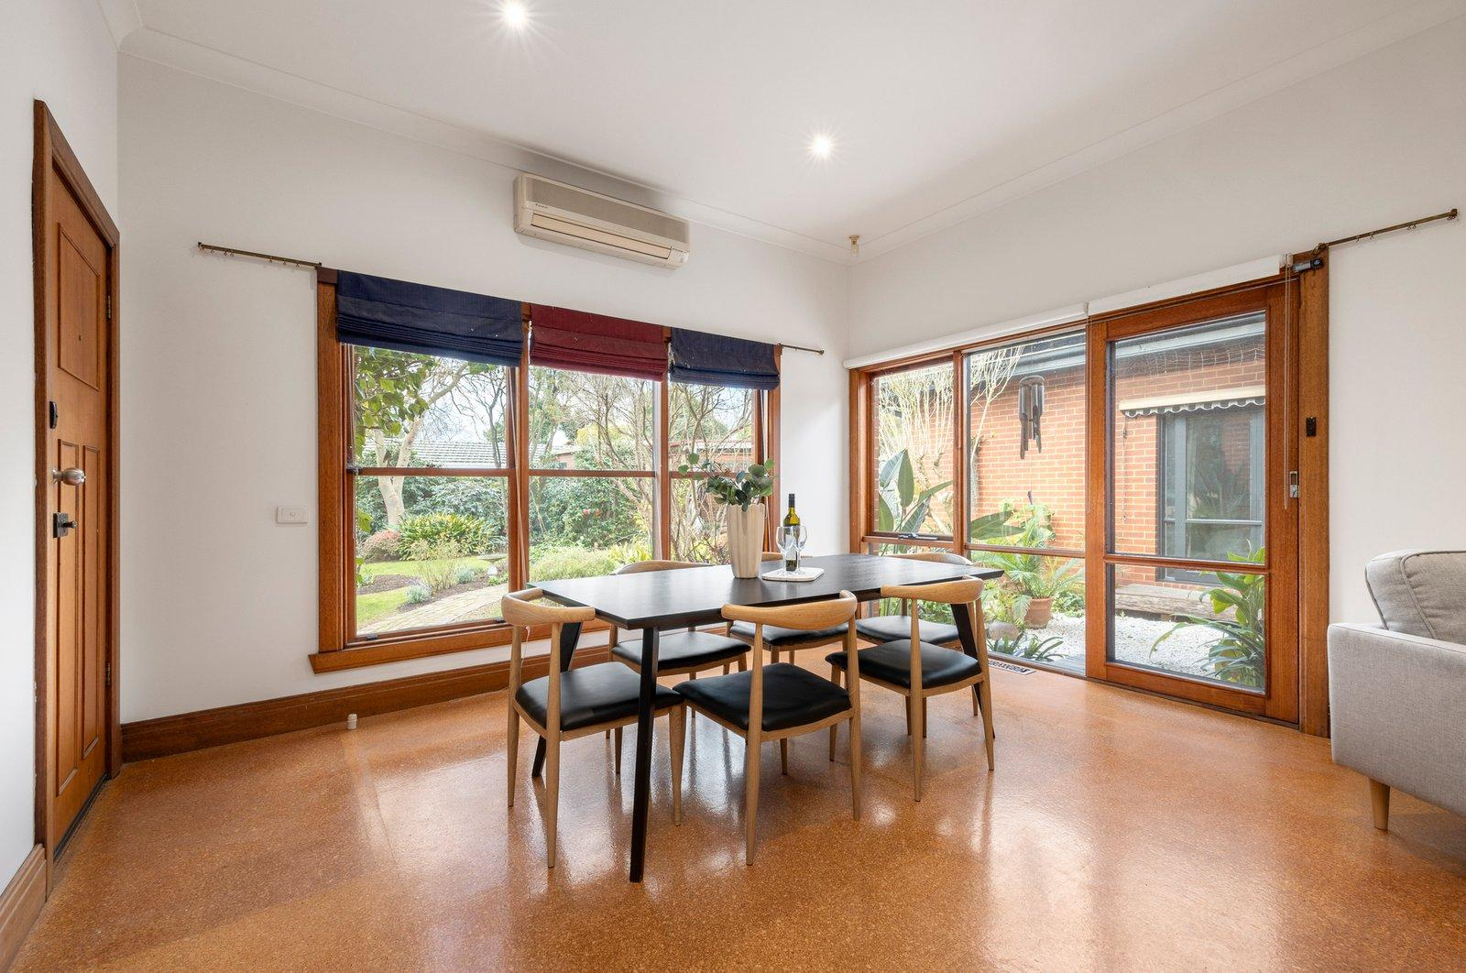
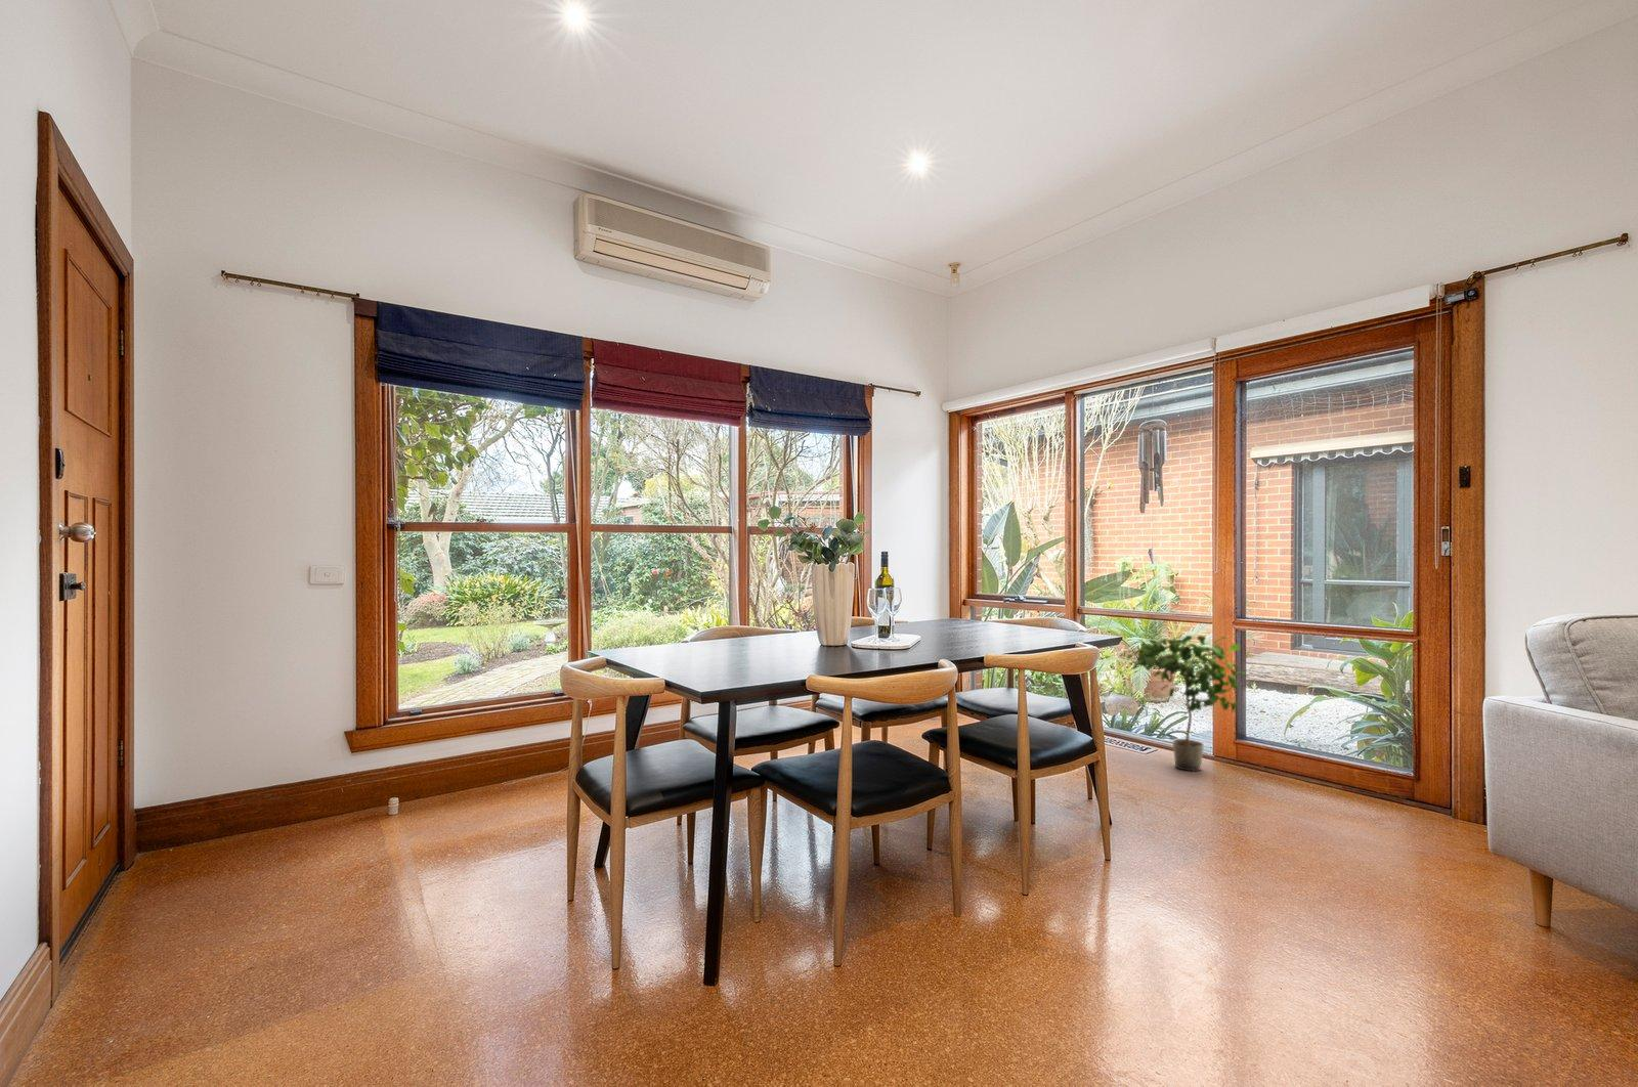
+ potted plant (1183, 698)
